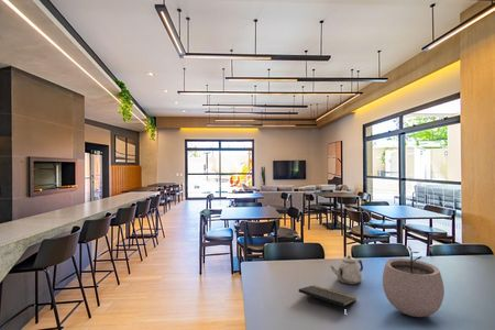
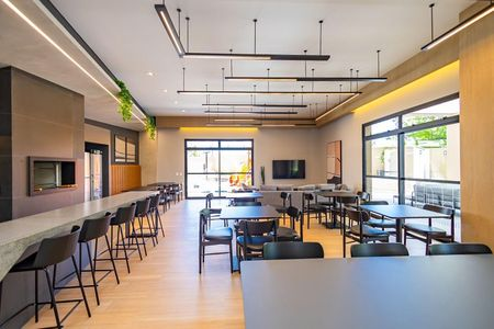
- notepad (327, 295)
- plant pot (411, 278)
- teapot (346, 268)
